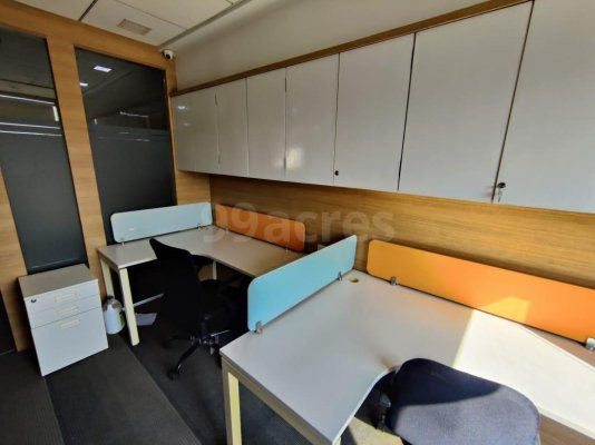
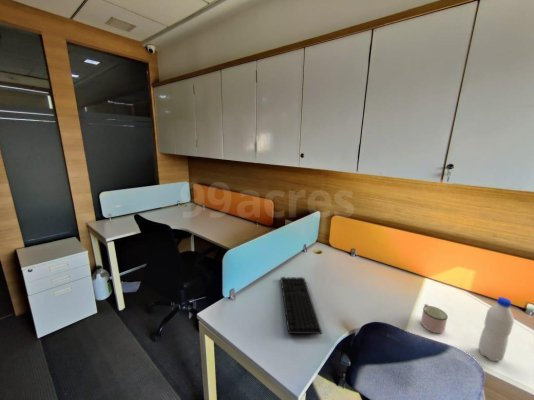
+ mug (431, 317)
+ water bottle (496, 328)
+ keyboard (297, 301)
